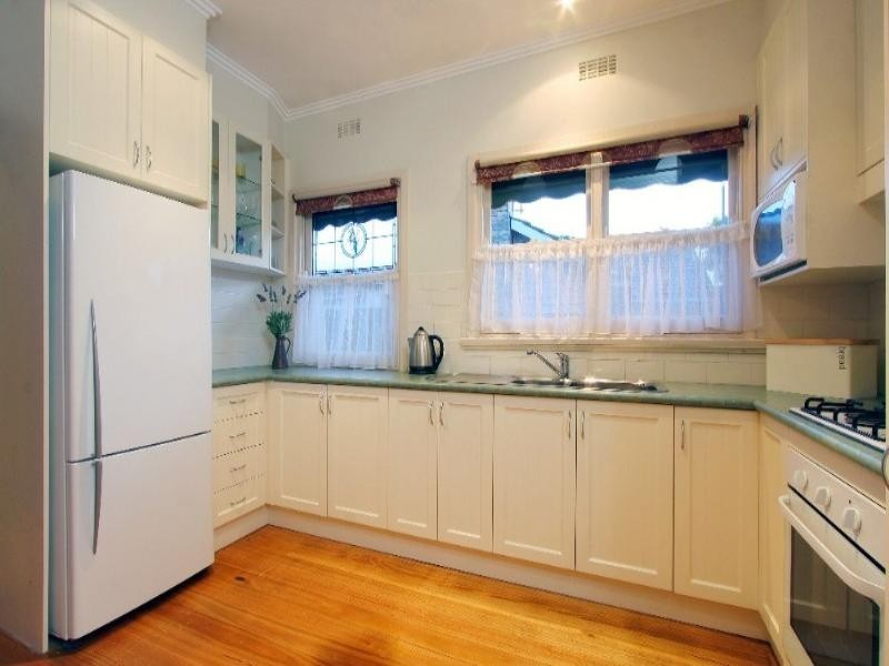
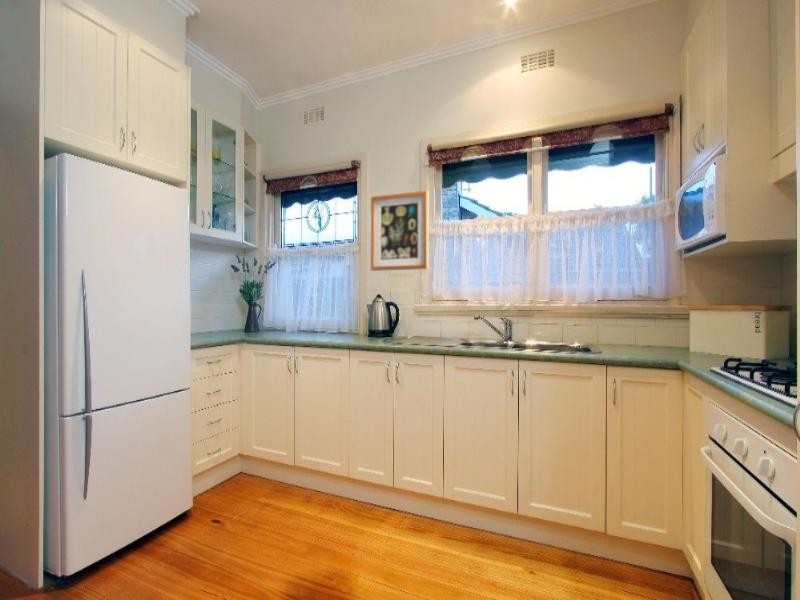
+ wall art (398, 231)
